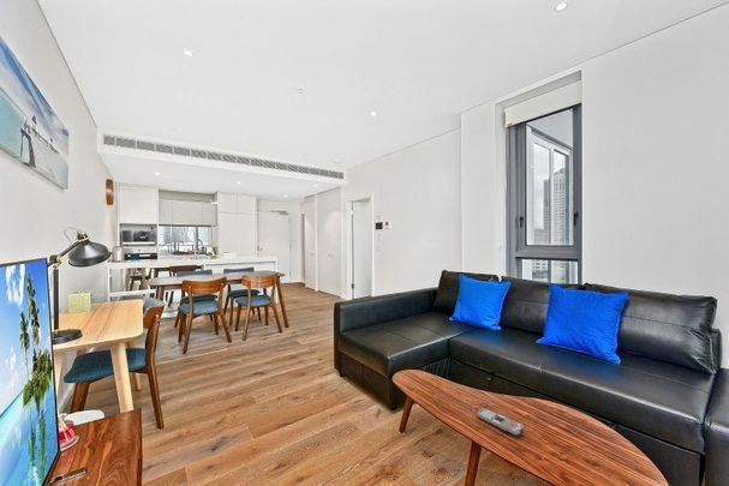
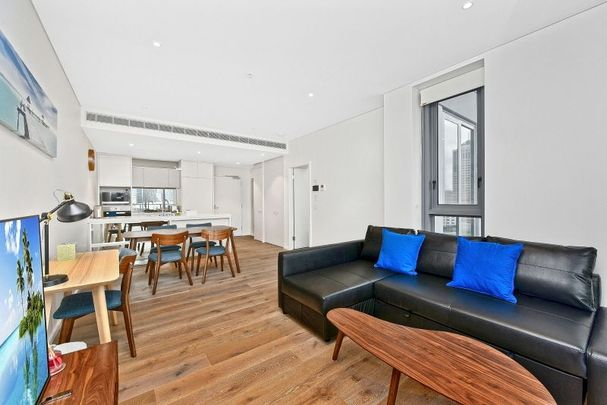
- remote control (498, 420)
